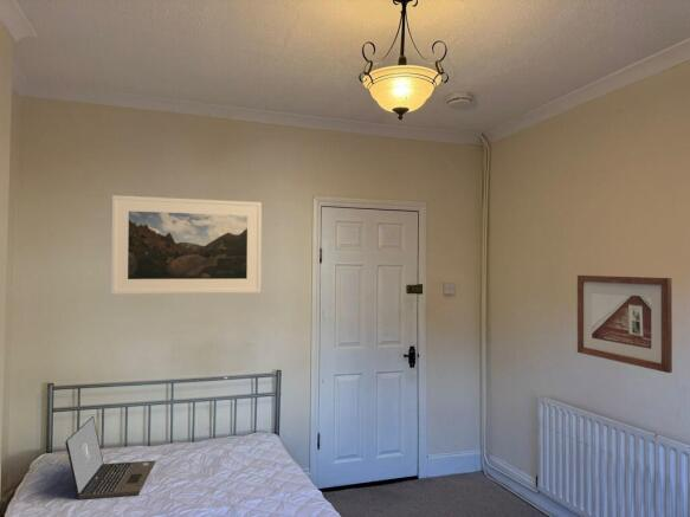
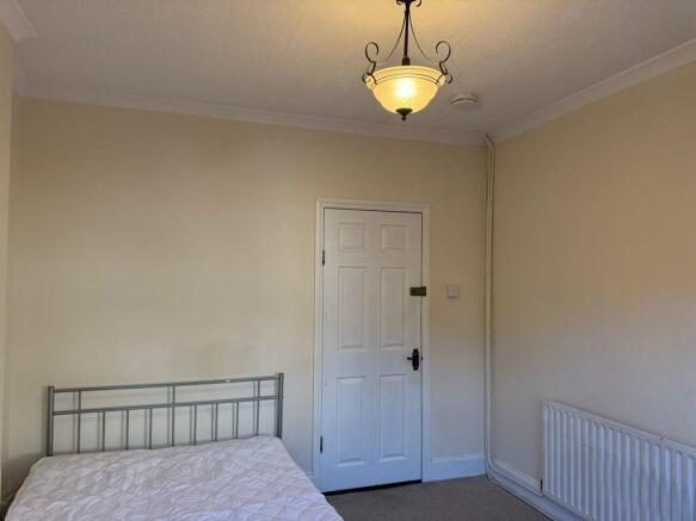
- picture frame (619, 318)
- laptop (115, 463)
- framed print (189, 246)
